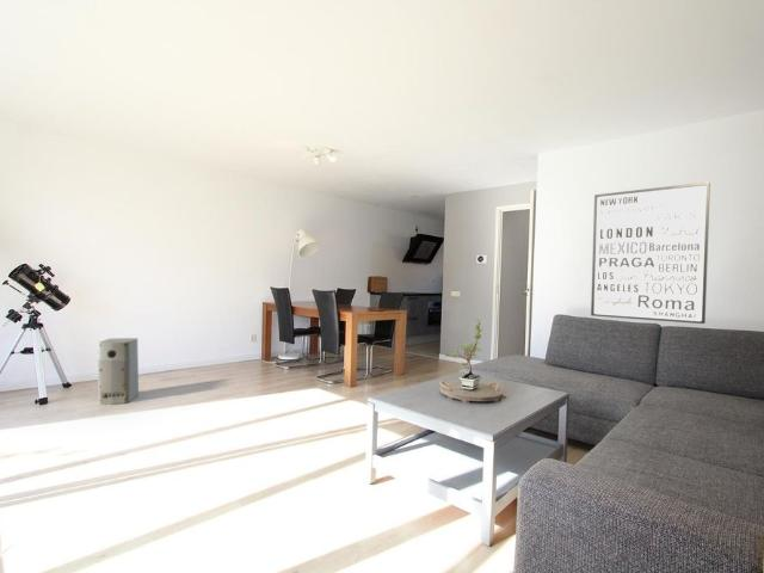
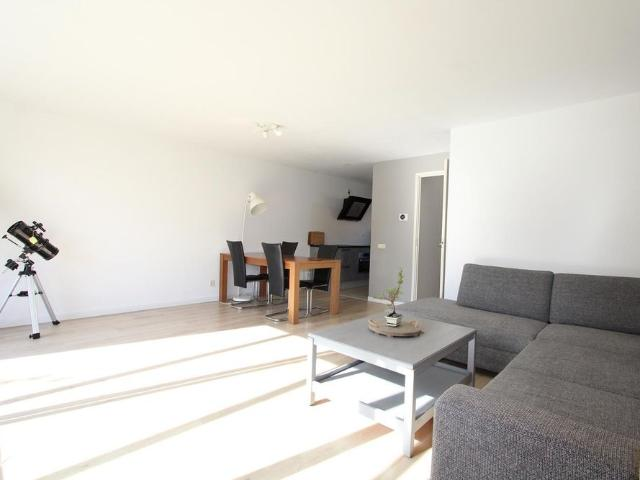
- wall art (646, 254)
- air purifier (118, 369)
